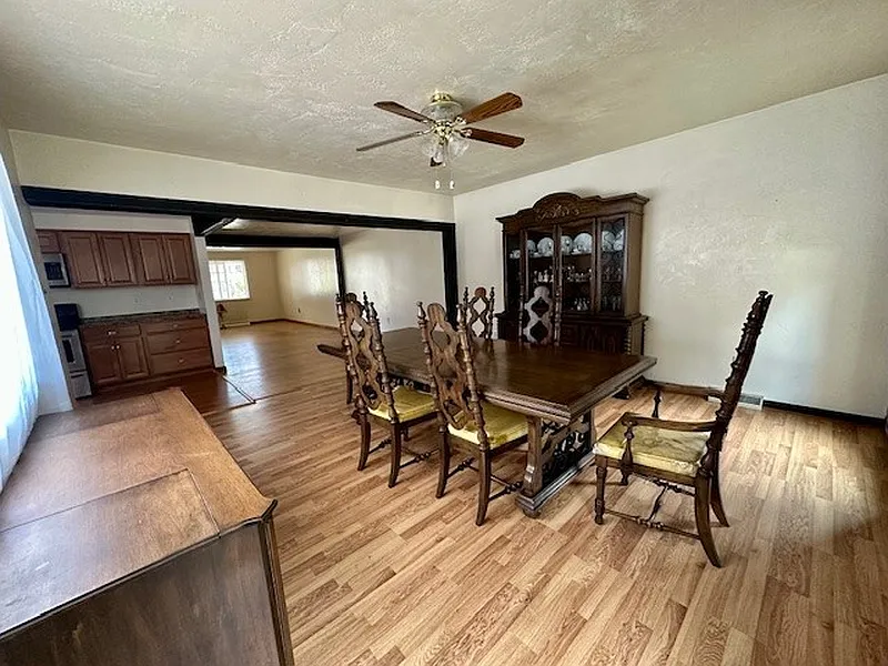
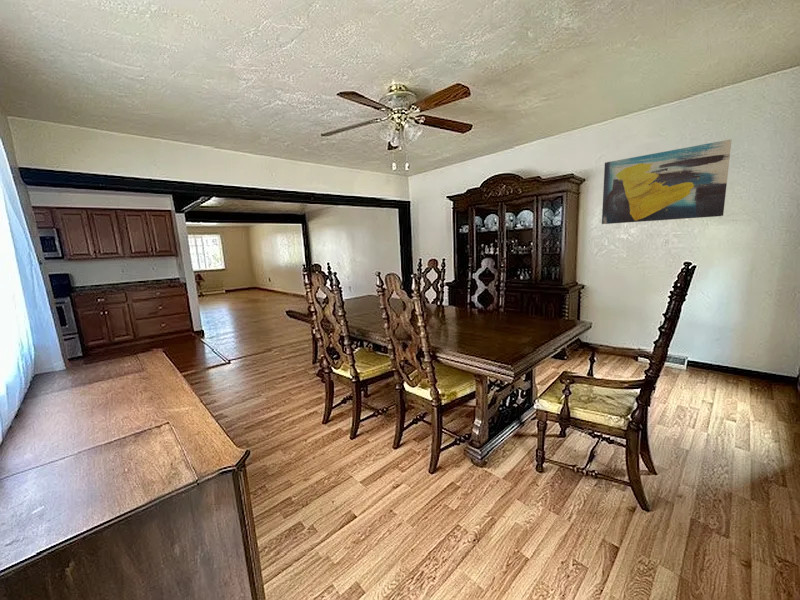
+ wall art (658, 187)
